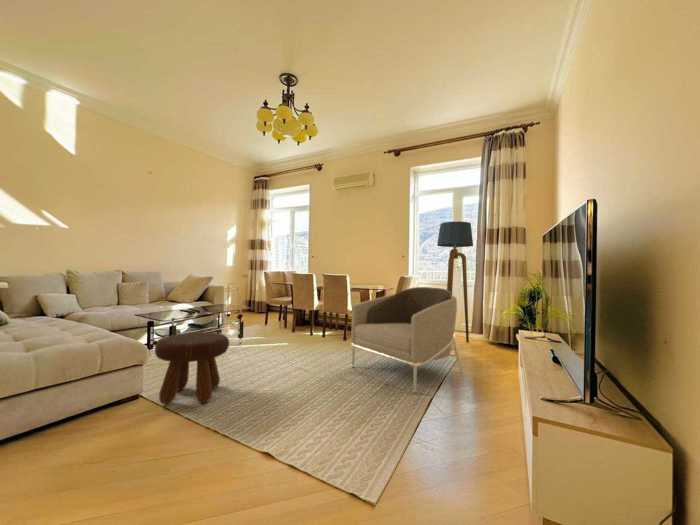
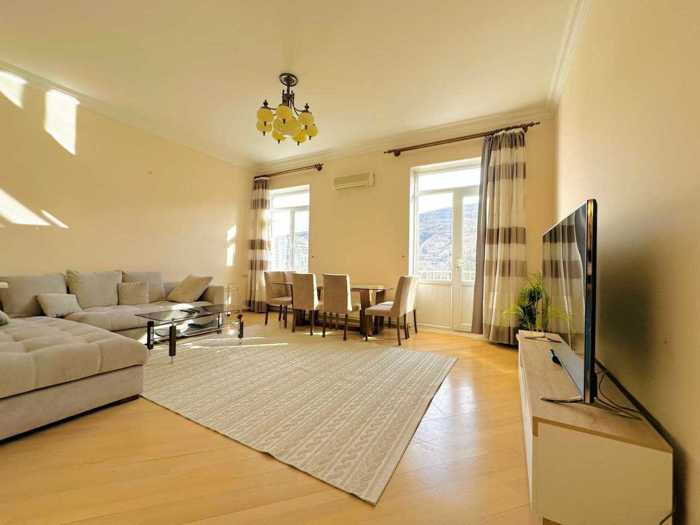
- floor lamp (452, 282)
- armchair (408, 328)
- footstool (188, 366)
